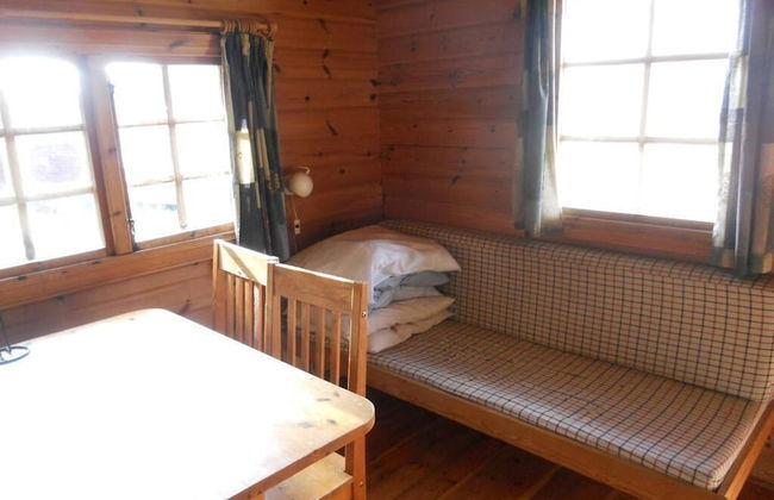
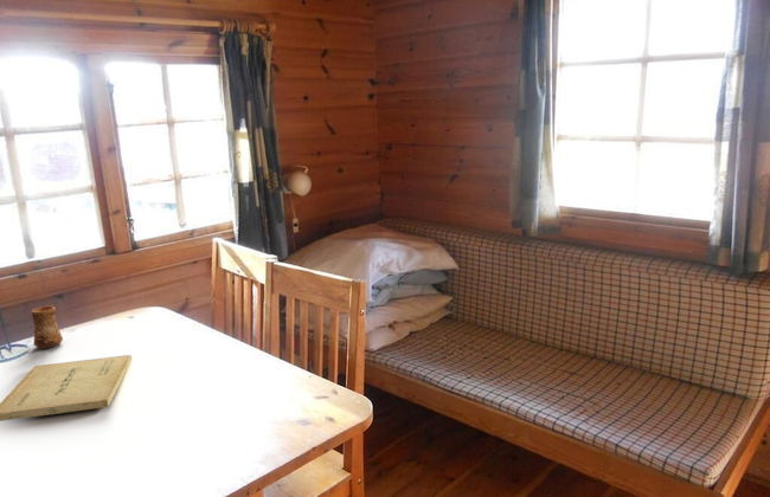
+ cup (45, 327)
+ book (68, 385)
